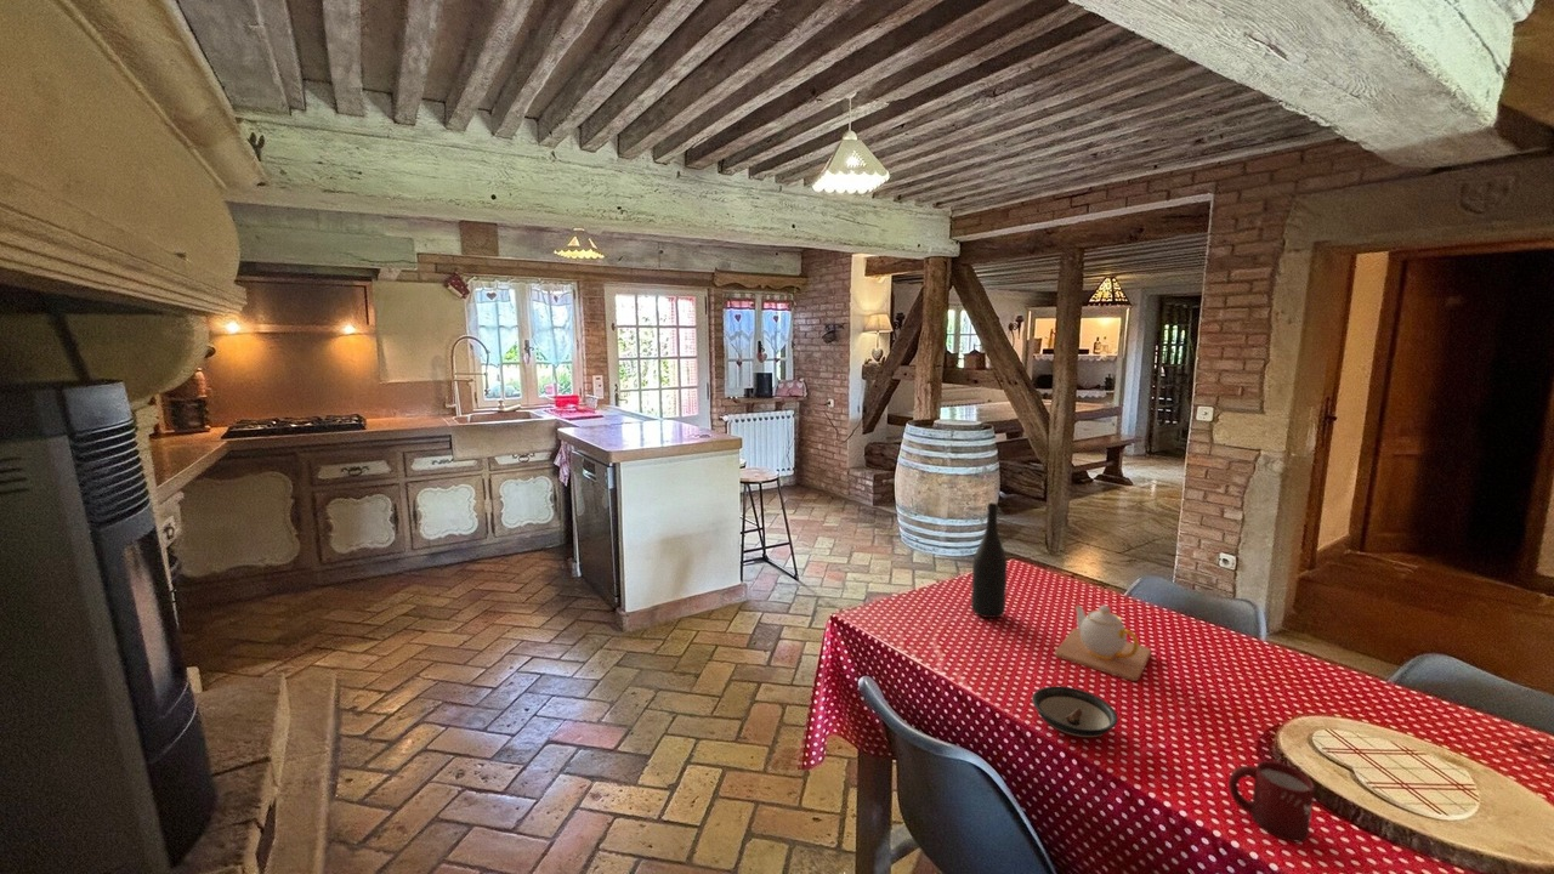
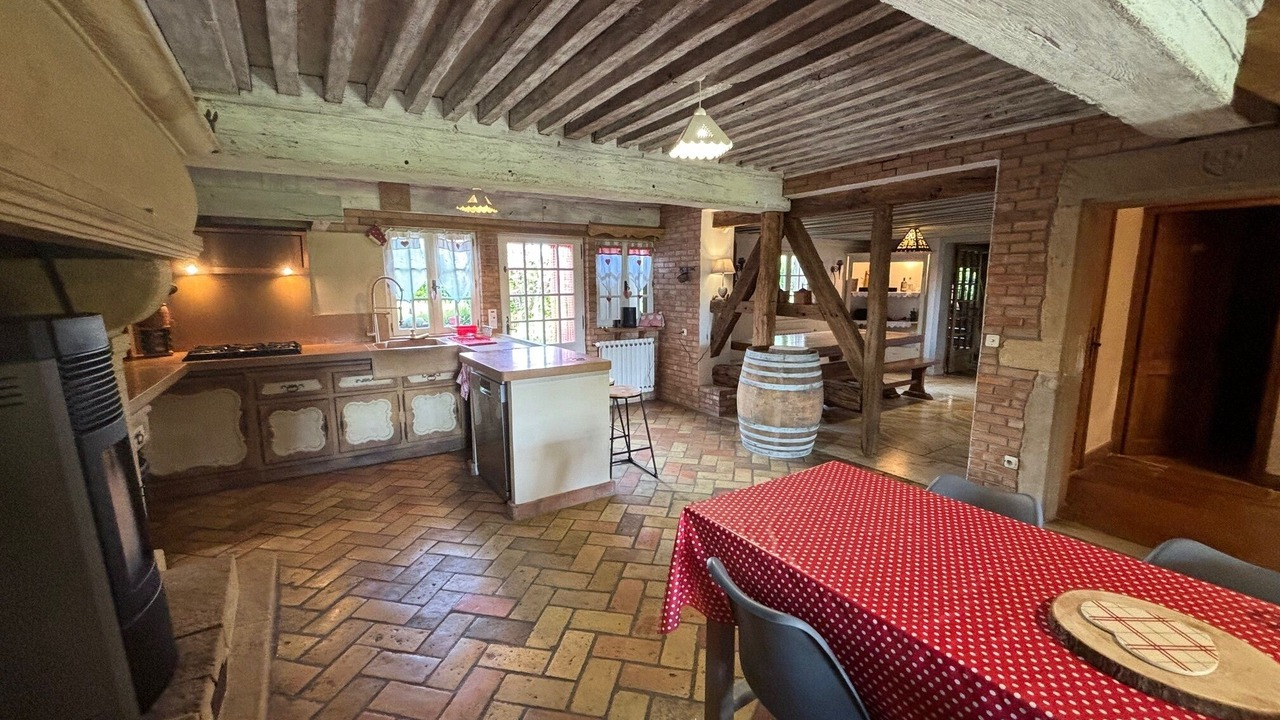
- saucer (1073, 715)
- cup (1269, 795)
- teapot (1105, 629)
- wine bottle (989, 558)
